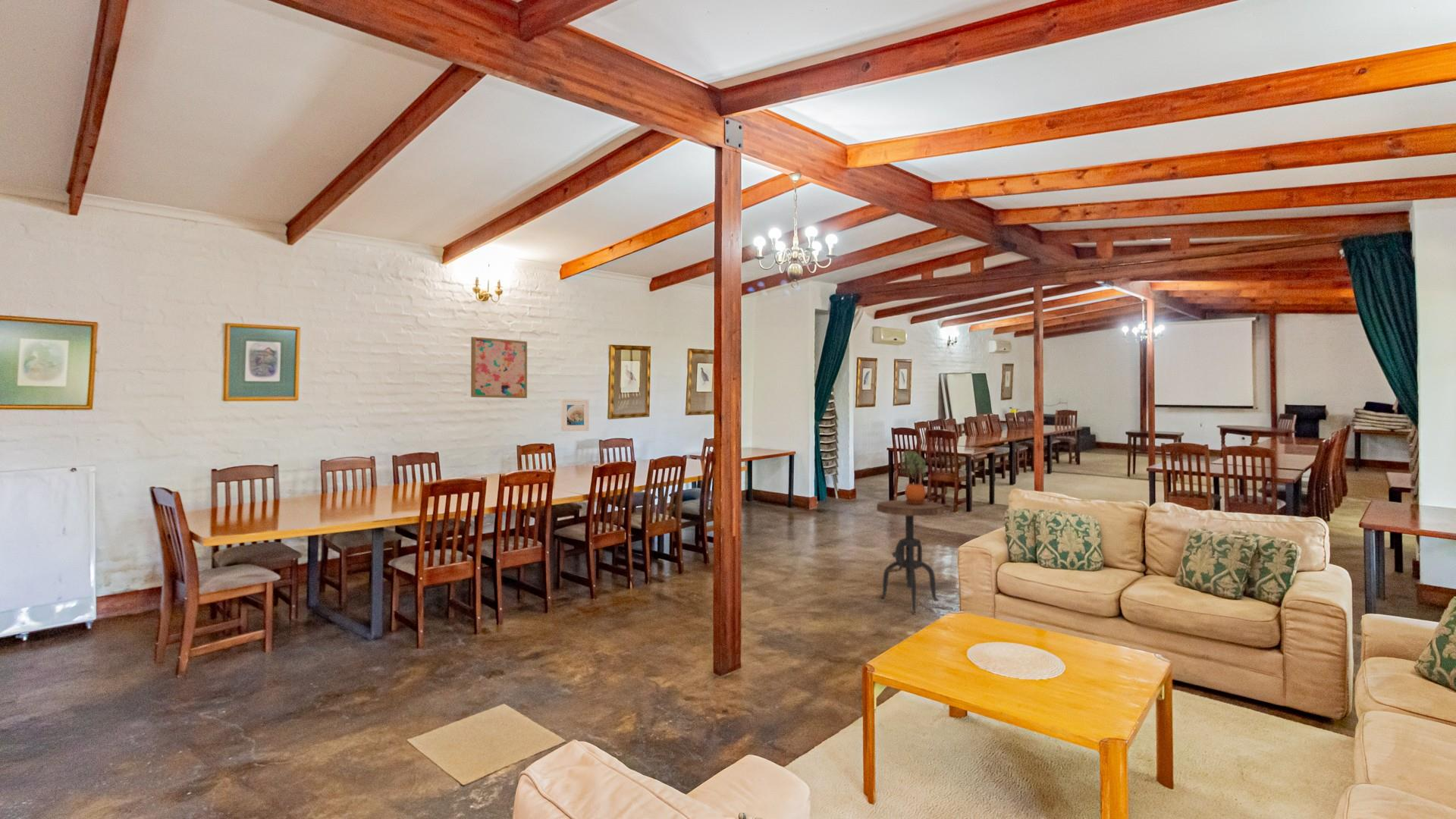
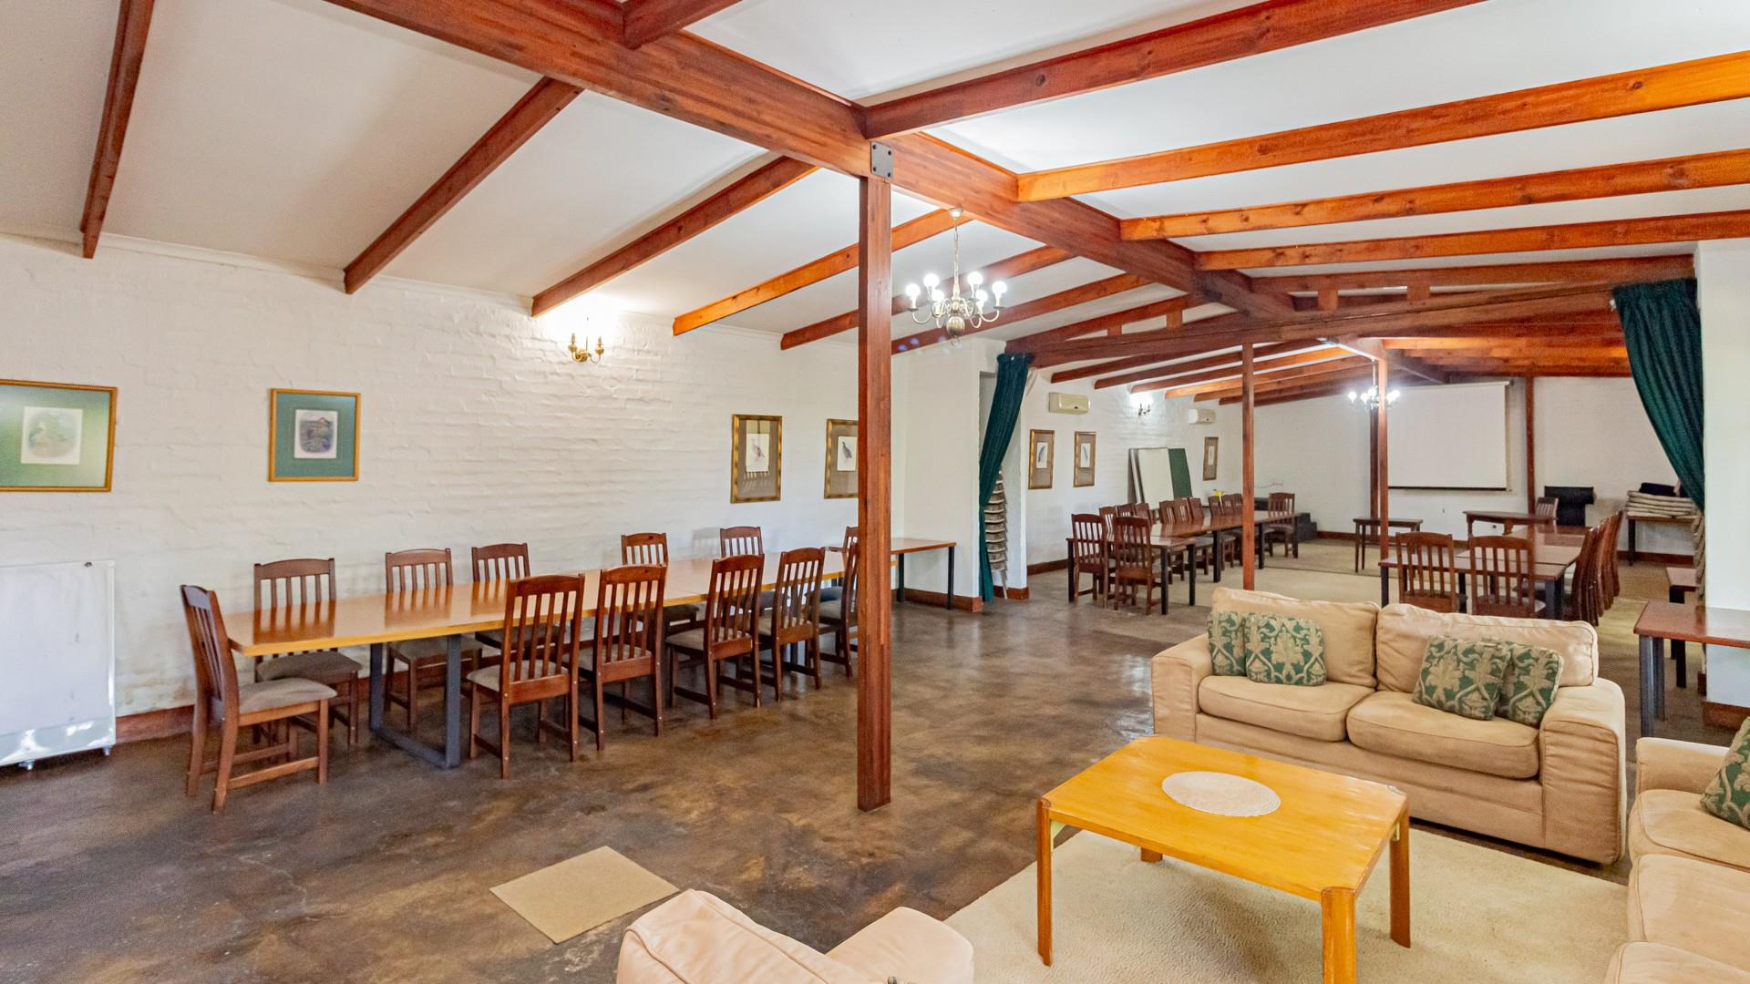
- potted plant (913, 476)
- side table (911, 554)
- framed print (575, 415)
- wall art (500, 368)
